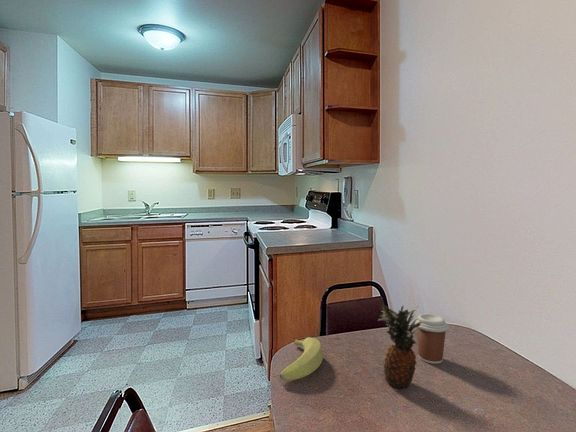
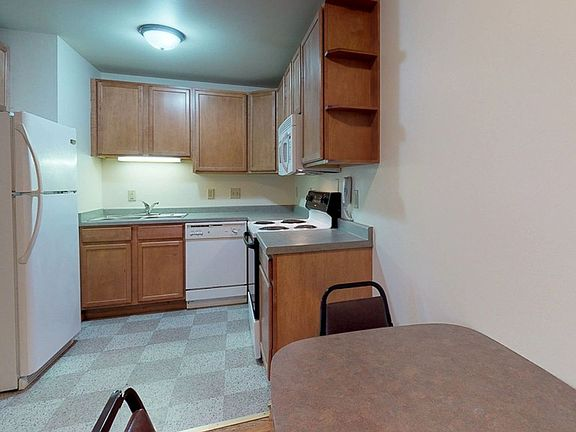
- banana (302, 354)
- fruit (396, 342)
- coffee cup (430, 338)
